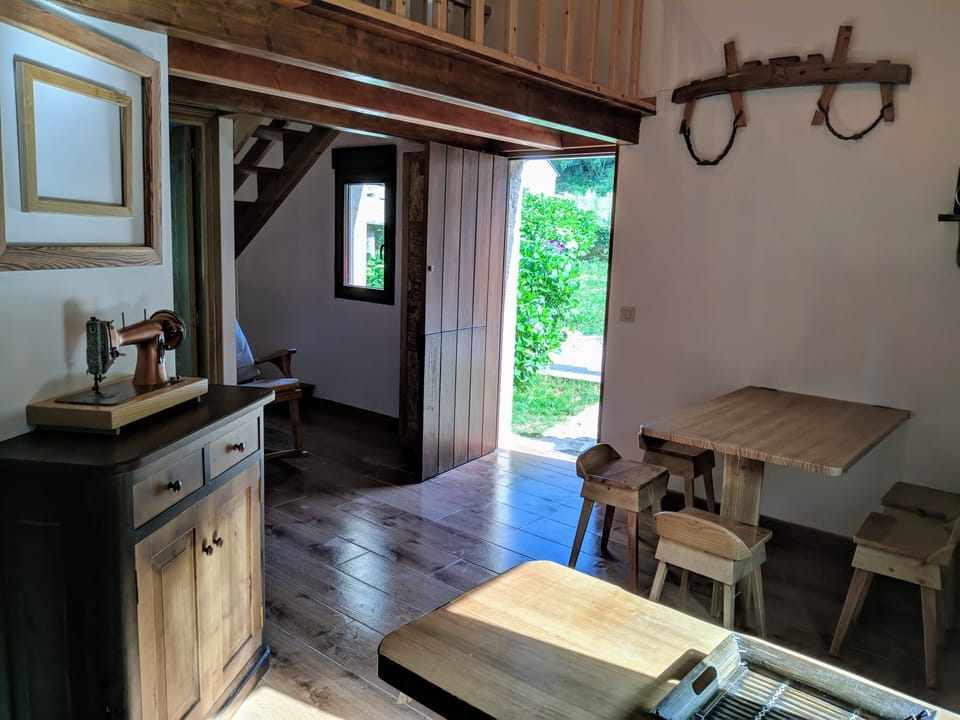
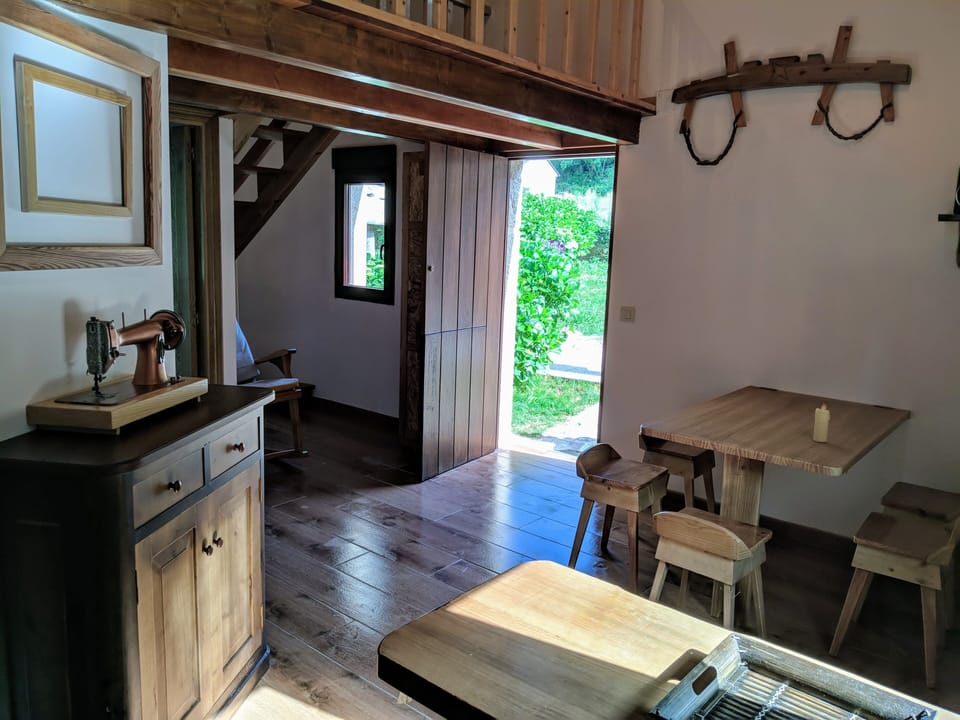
+ candle (821, 421)
